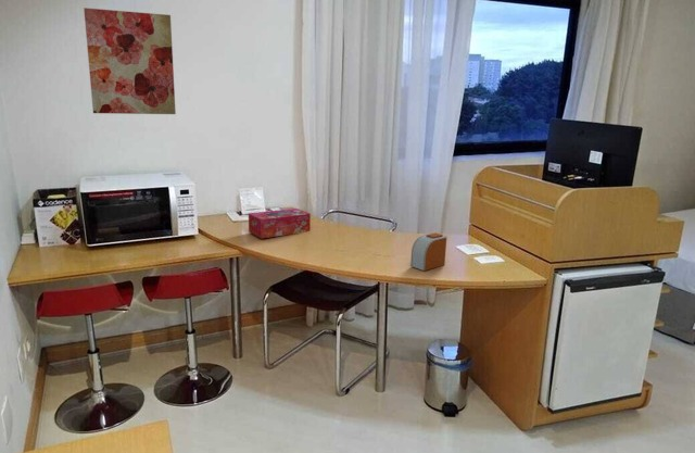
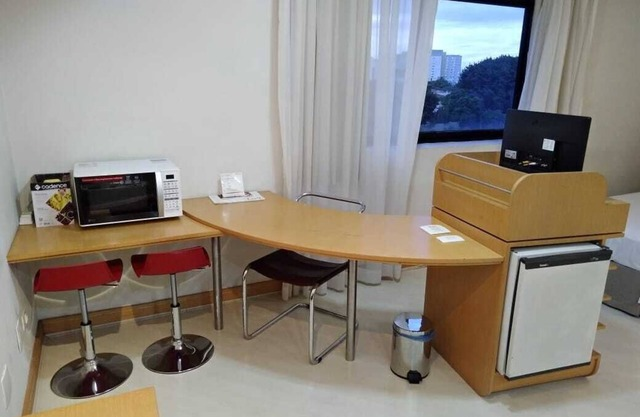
- tissue box (279, 222)
- alarm clock (429, 250)
- wall art (131, 63)
